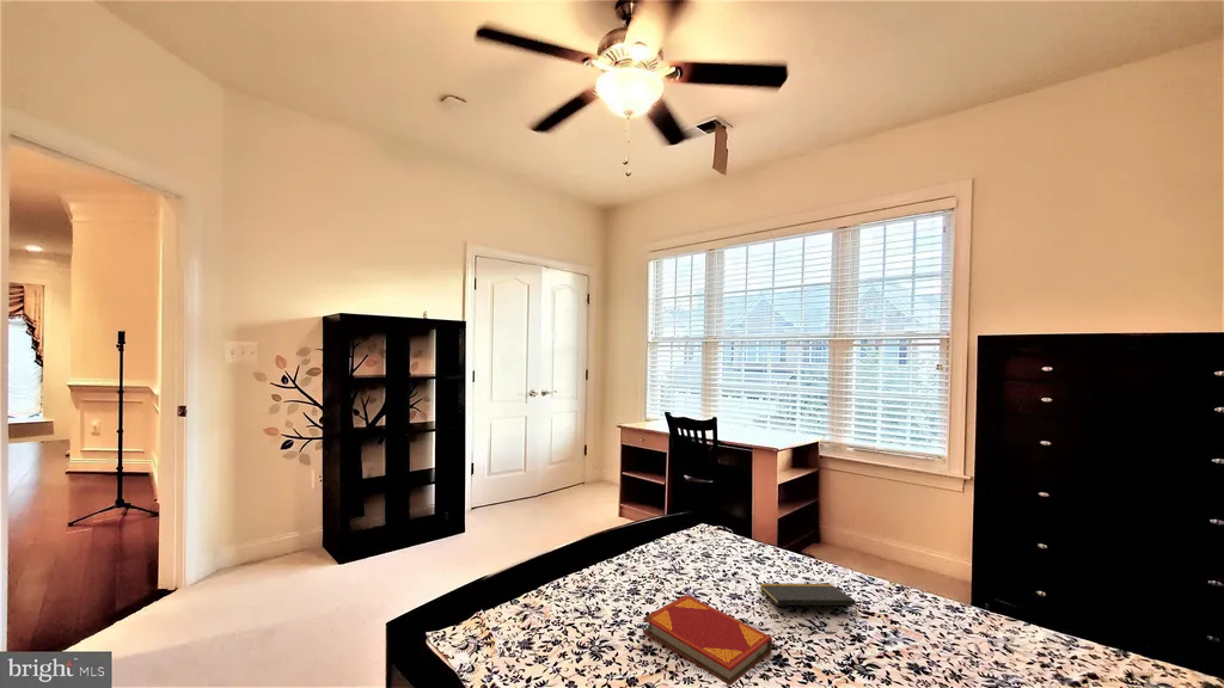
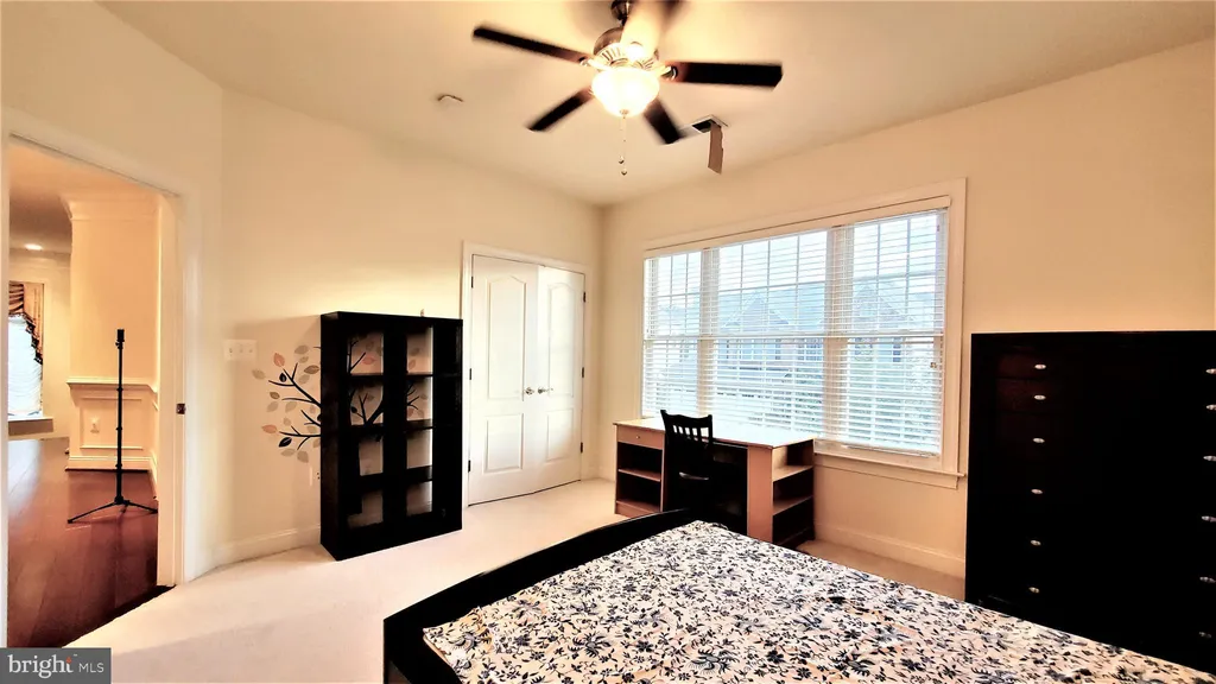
- notepad (804, 594)
- hardback book (705, 633)
